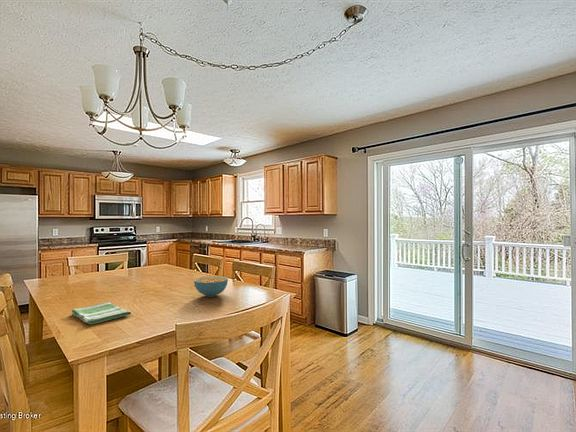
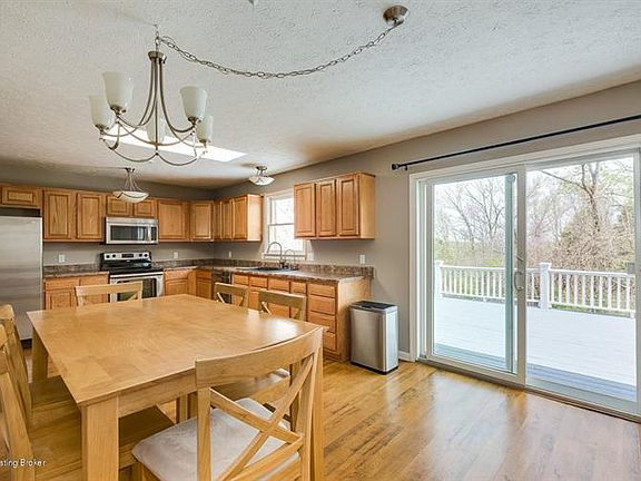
- dish towel (100, 312)
- cereal bowl (211, 287)
